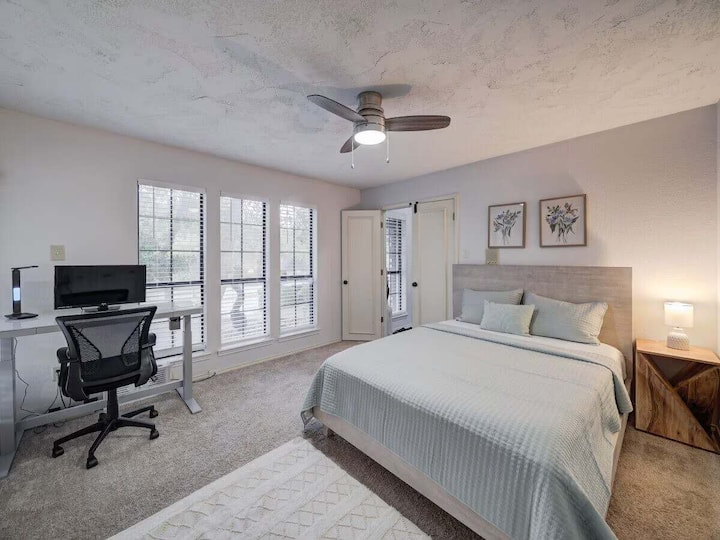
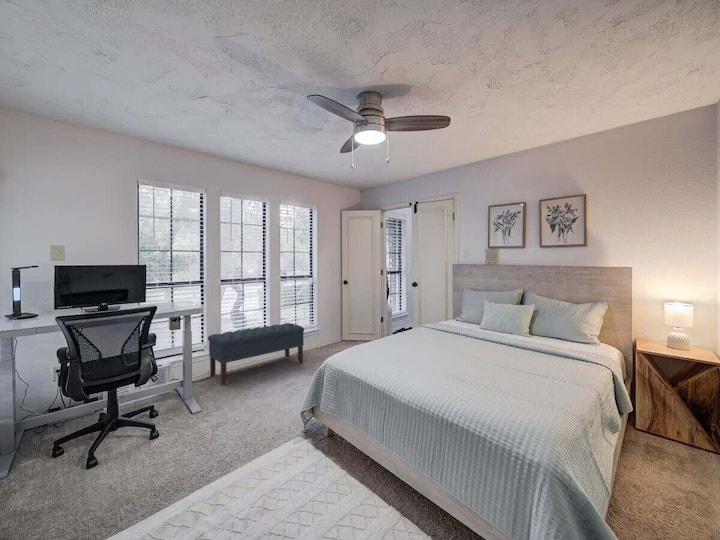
+ bench (259, 349)
